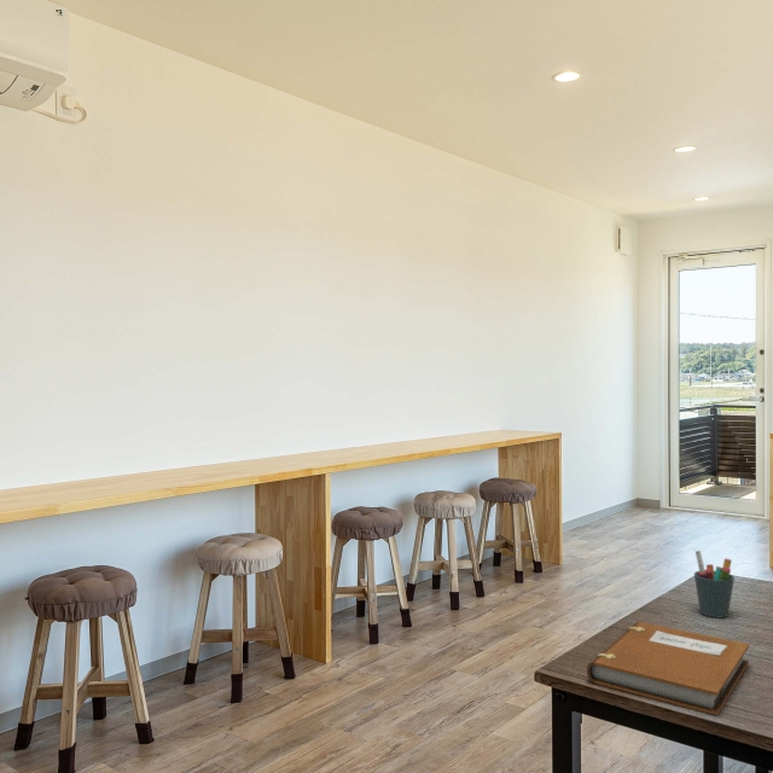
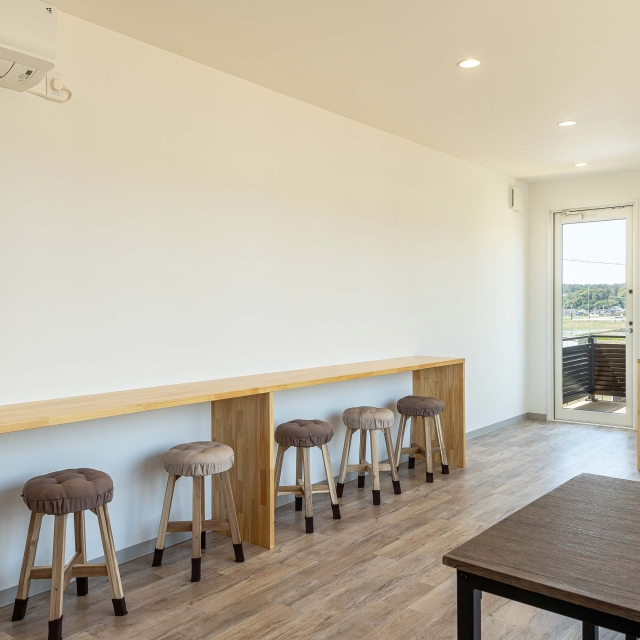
- notebook (670, 659)
- pen holder (714, 583)
